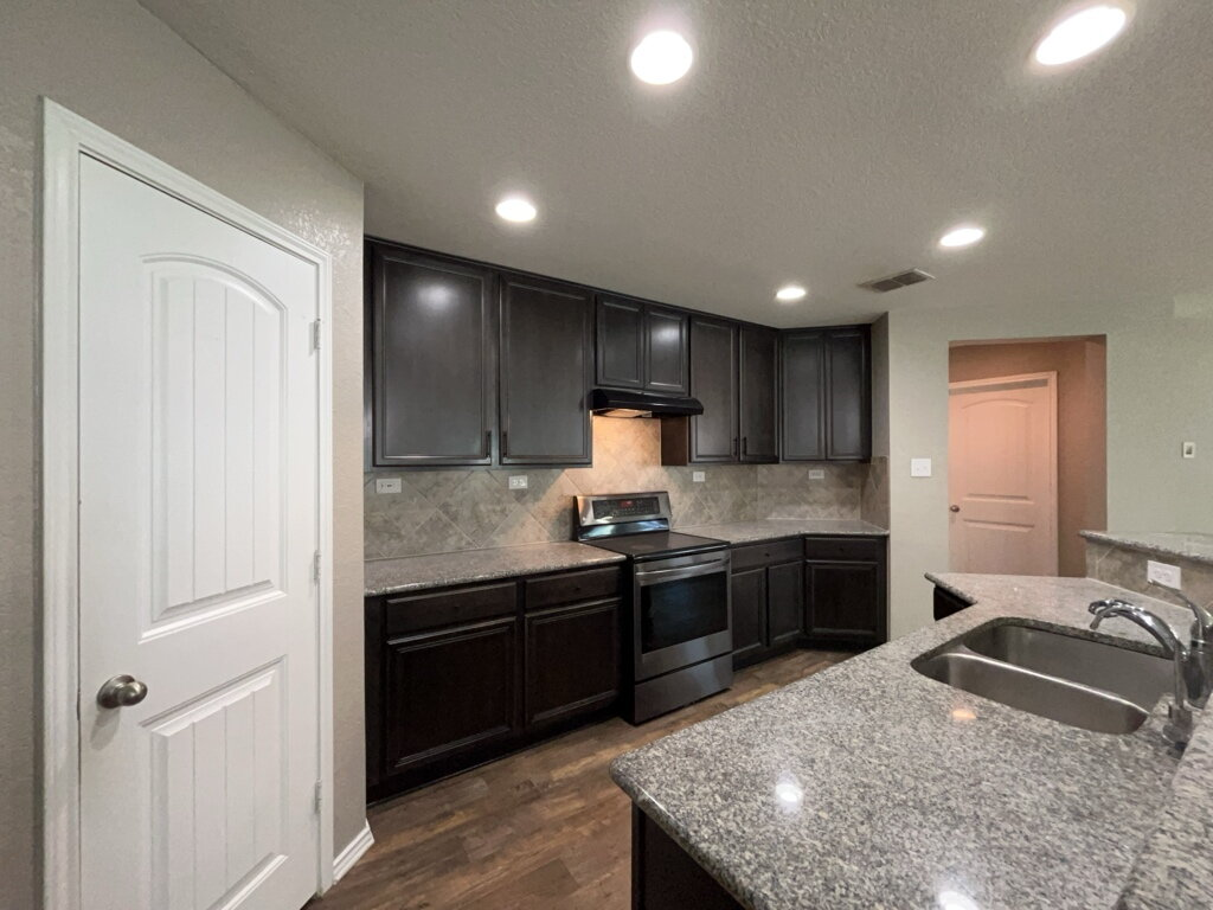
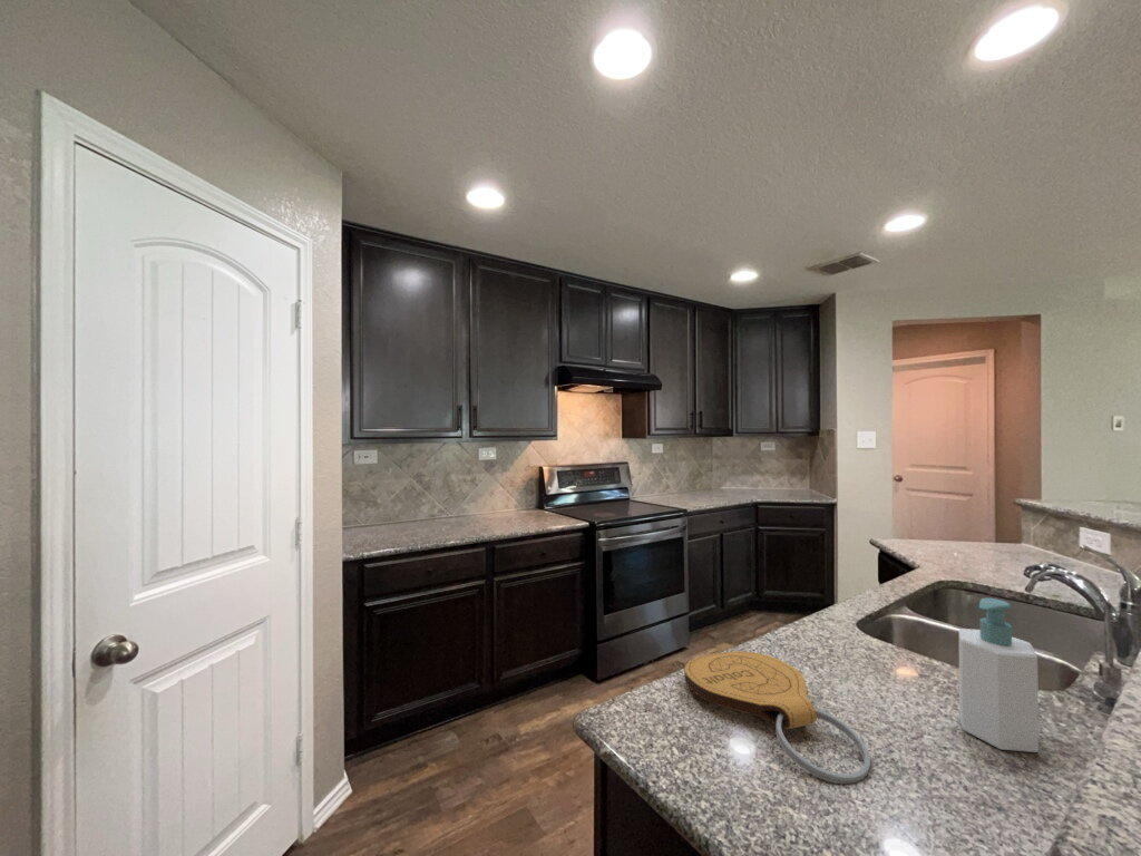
+ soap bottle (995, 667)
+ key chain (771, 698)
